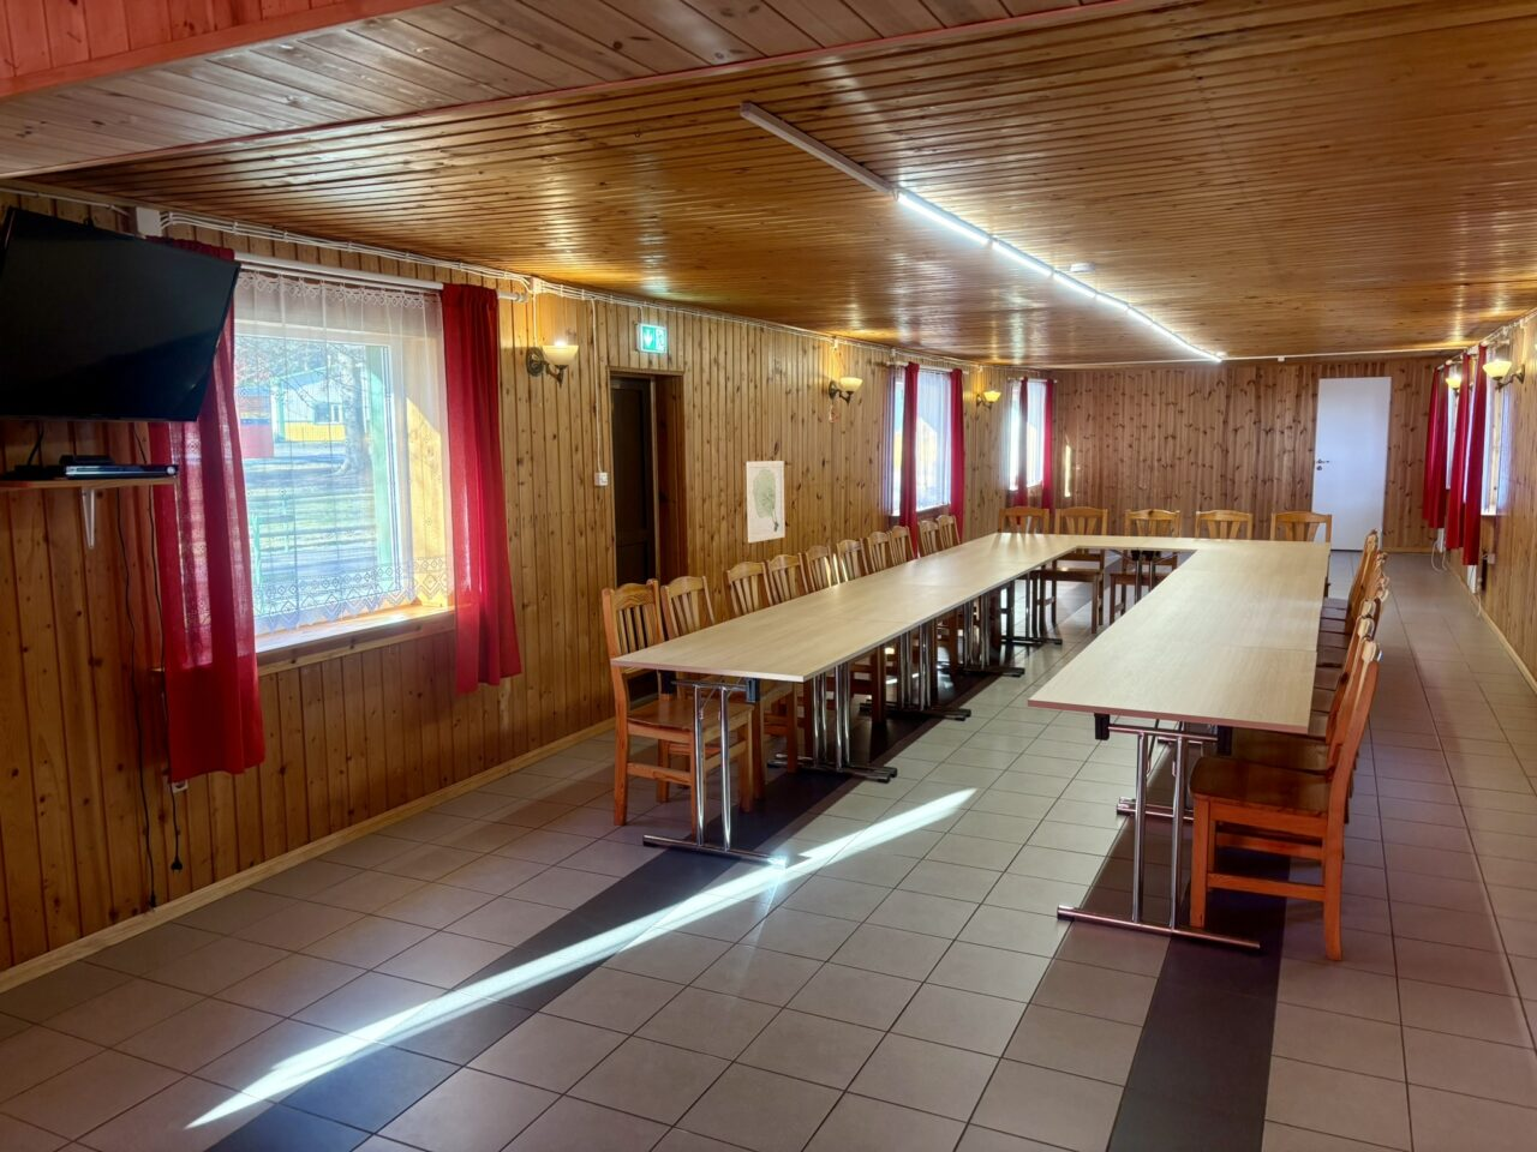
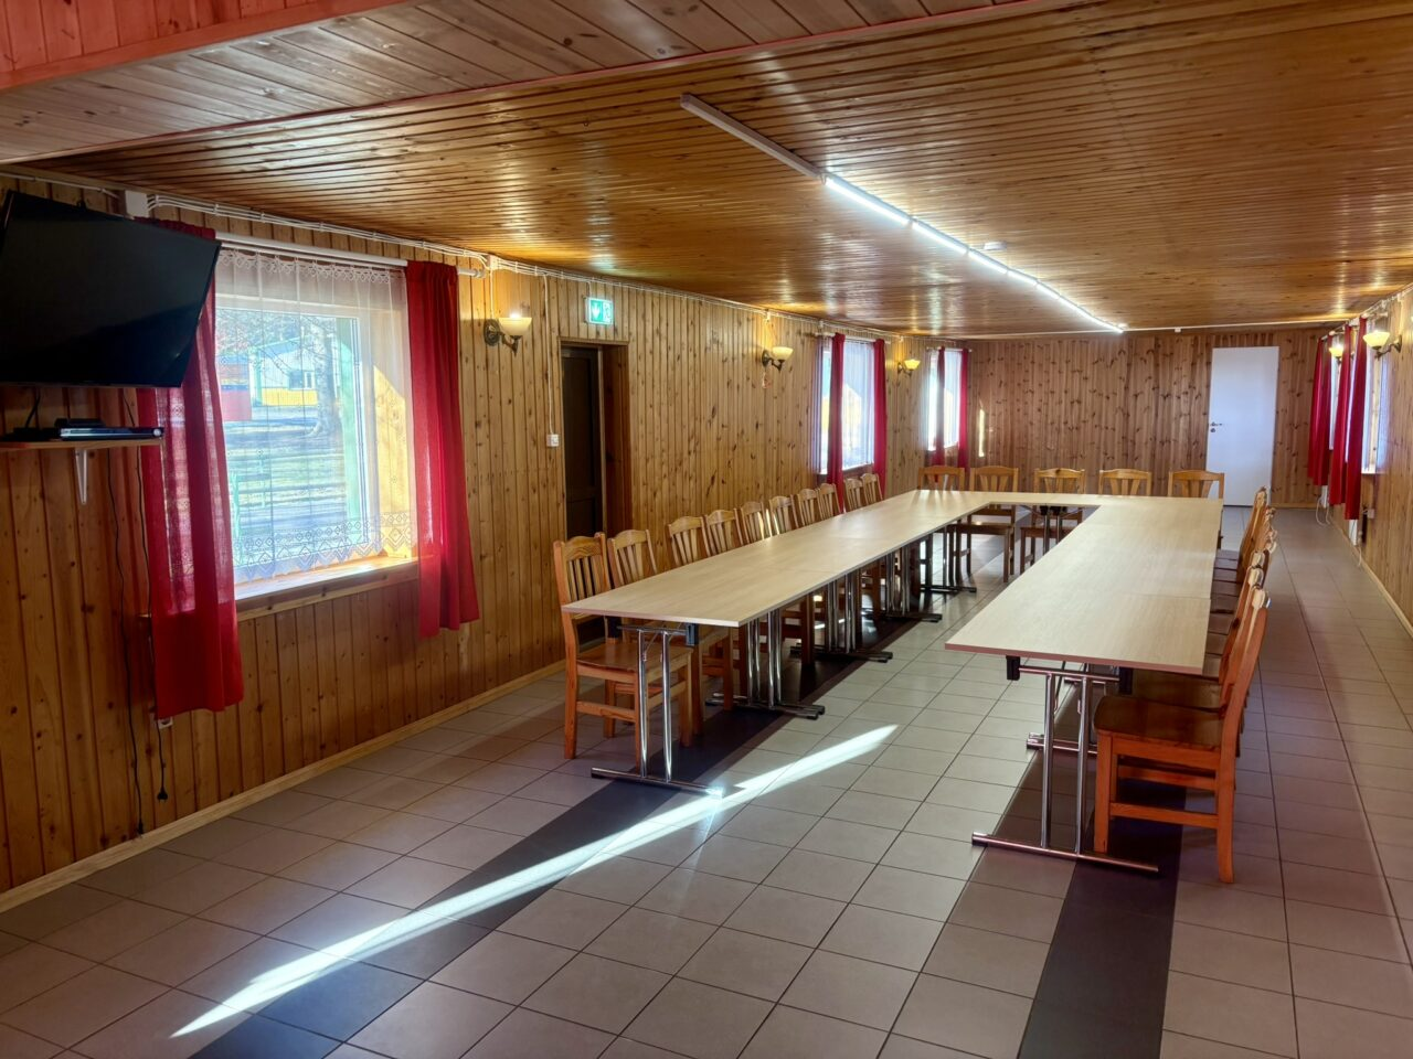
- wall art (766, 501)
